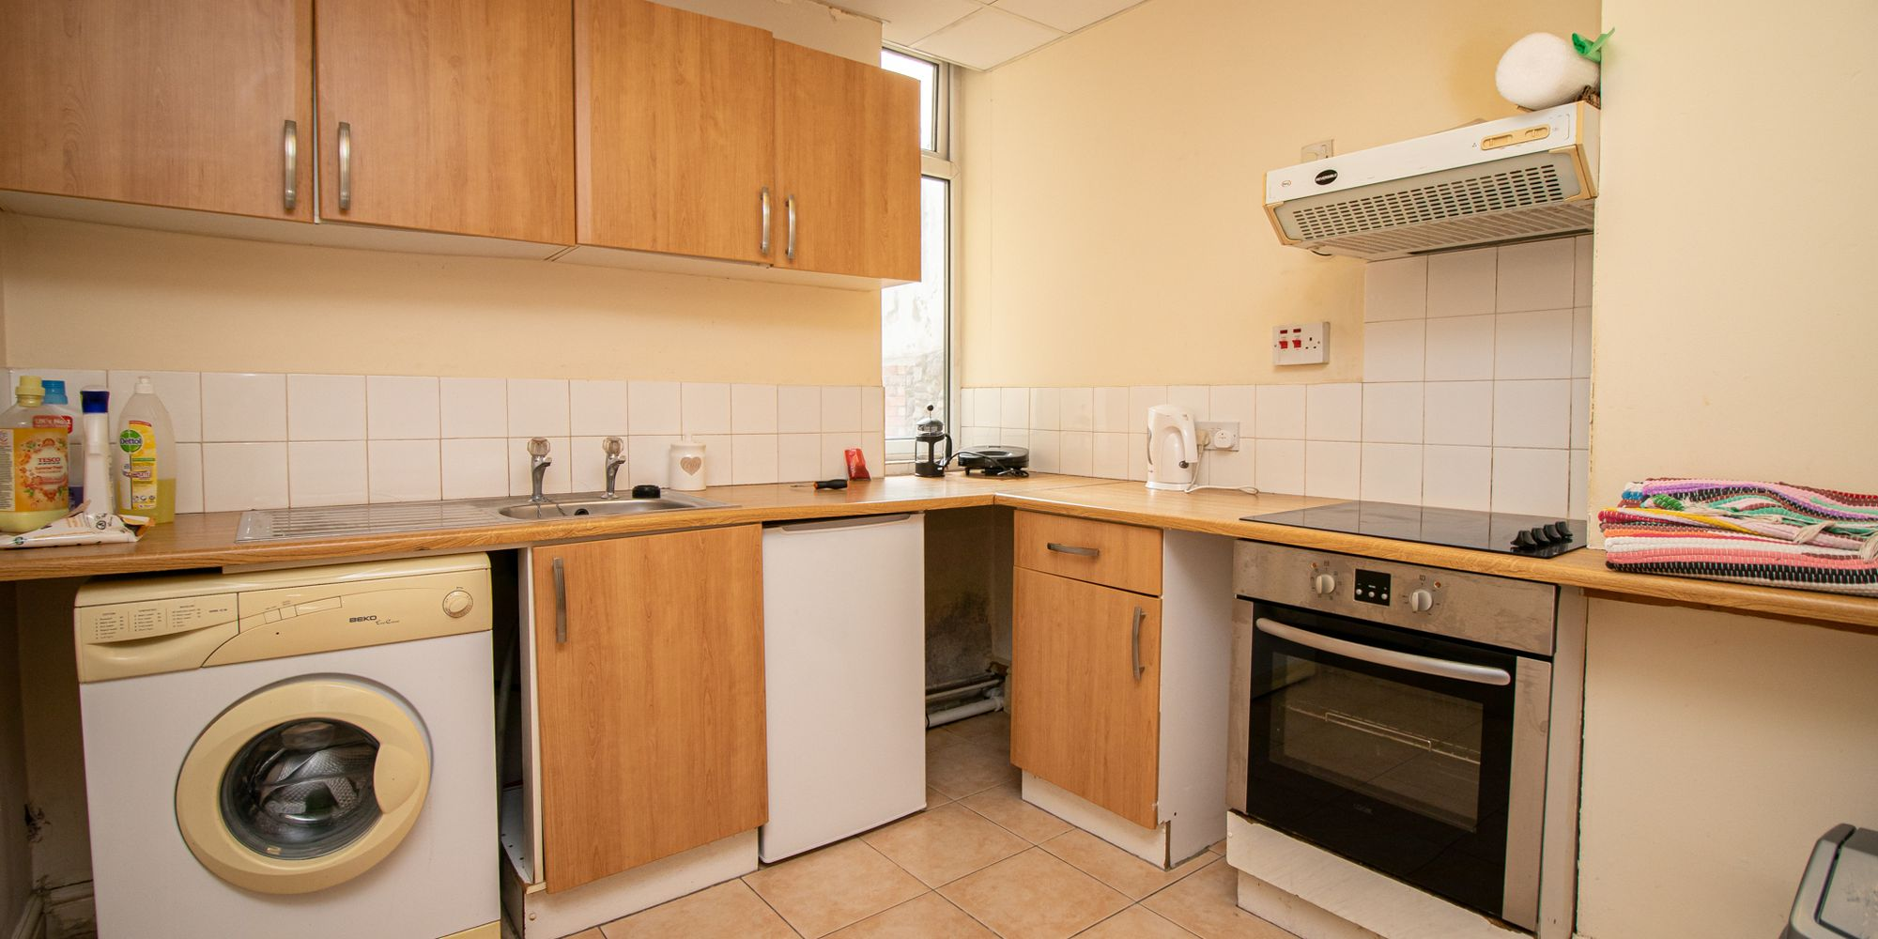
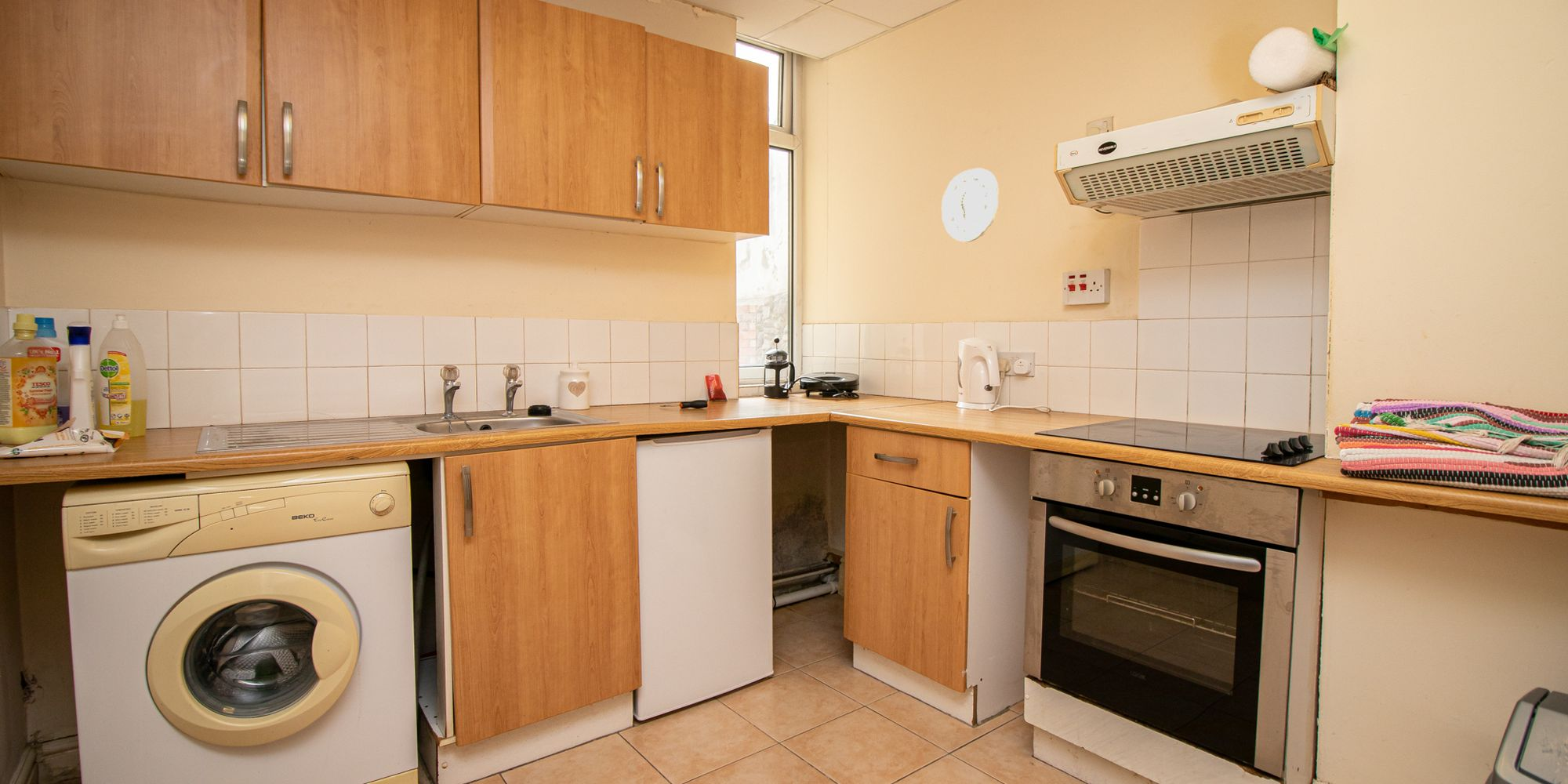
+ decorative plate (968, 205)
